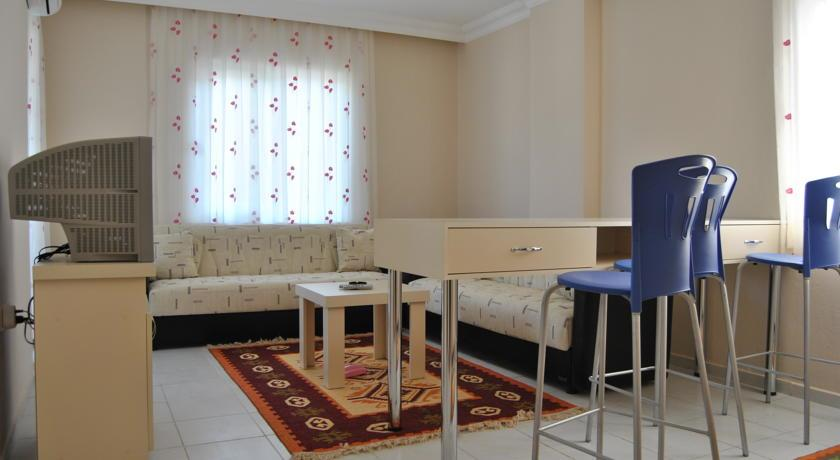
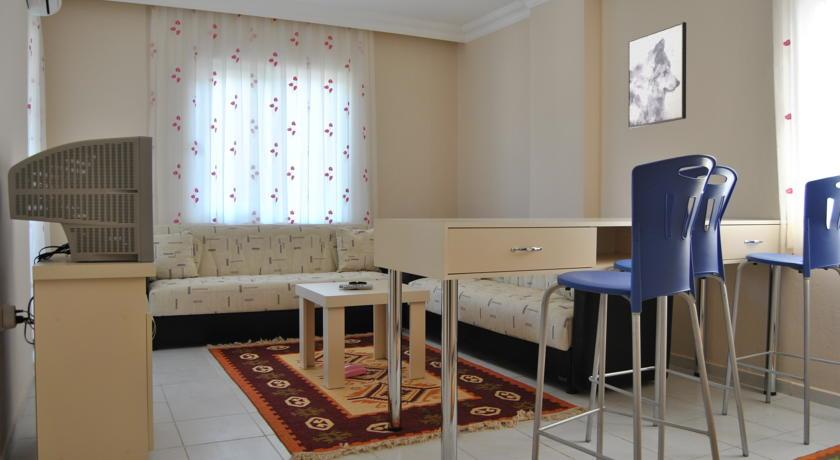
+ wall art (655, 77)
